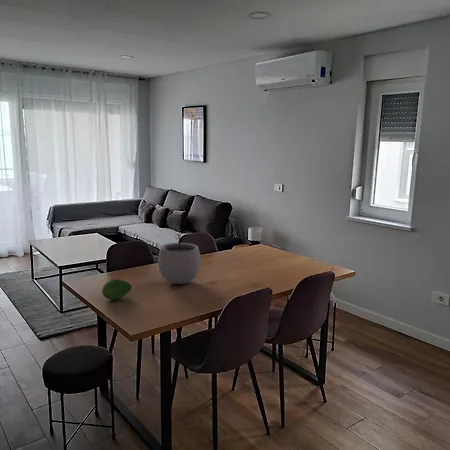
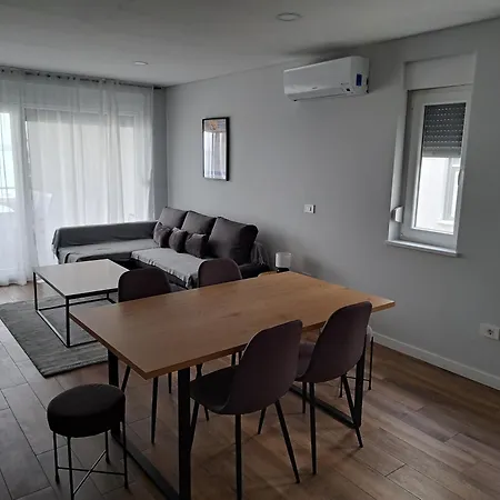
- fruit (117, 288)
- plant pot (179, 256)
